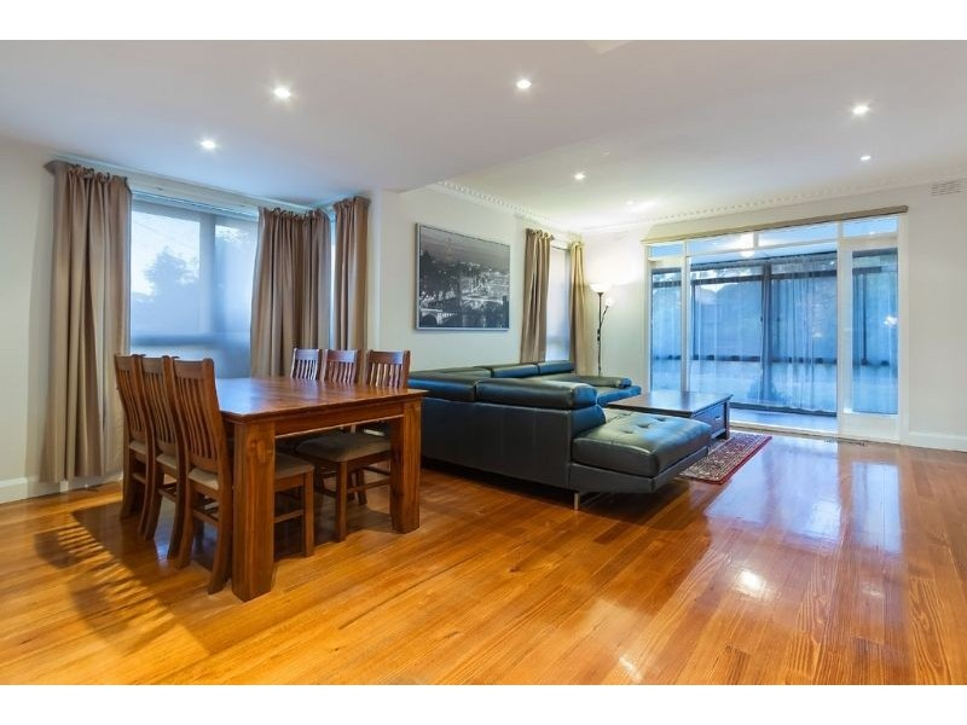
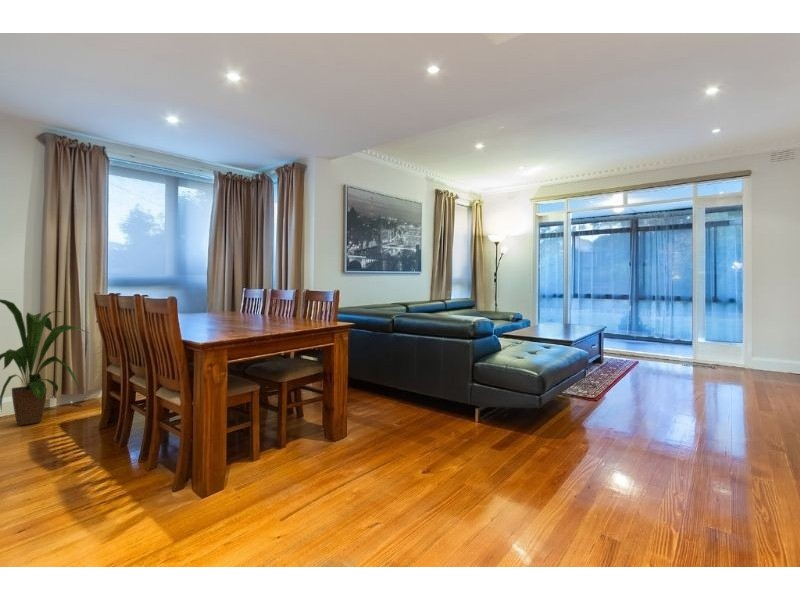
+ house plant (45, 360)
